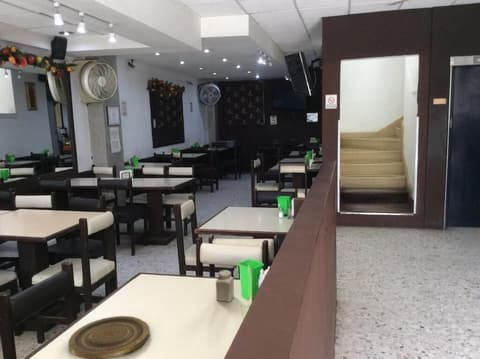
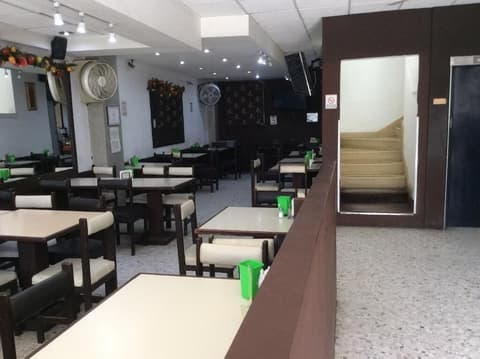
- plate (110, 336)
- salt shaker (225, 285)
